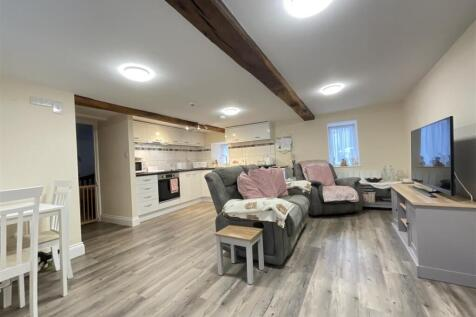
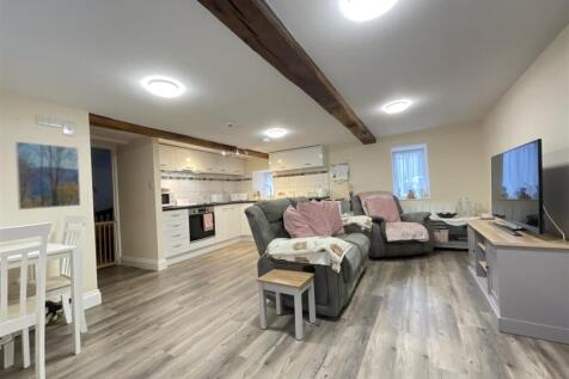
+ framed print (50, 176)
